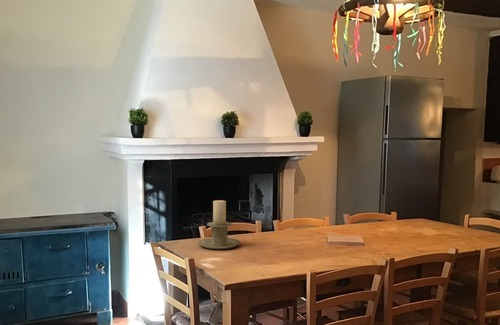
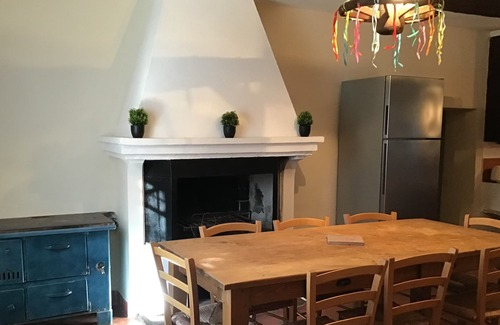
- candle holder (219, 223)
